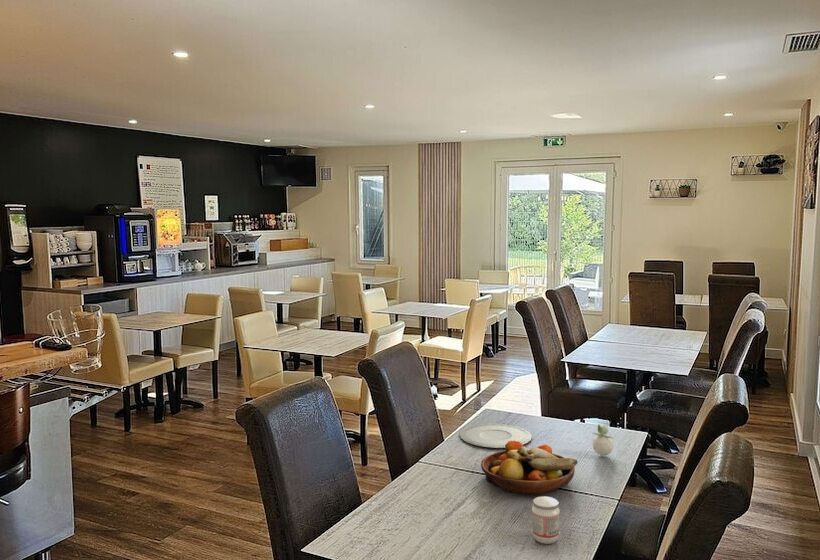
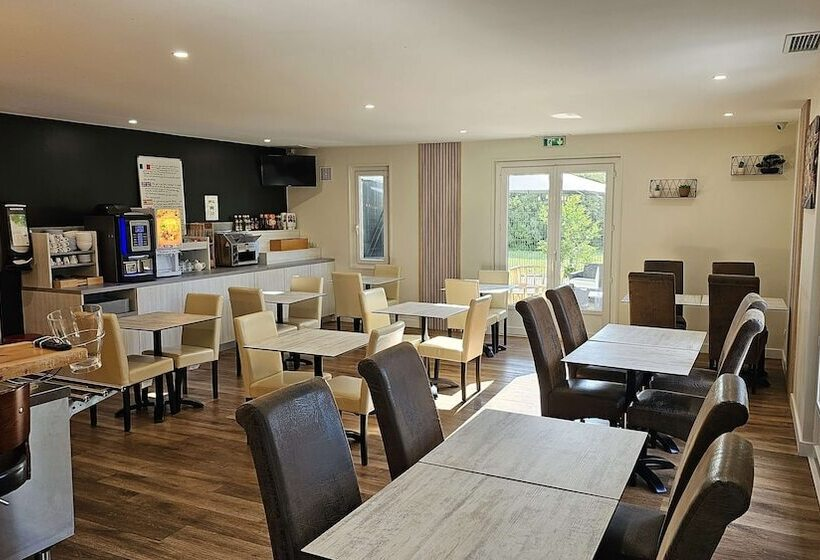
- flower (603, 438)
- fruit bowl (528, 461)
- jam (545, 520)
- plate (495, 435)
